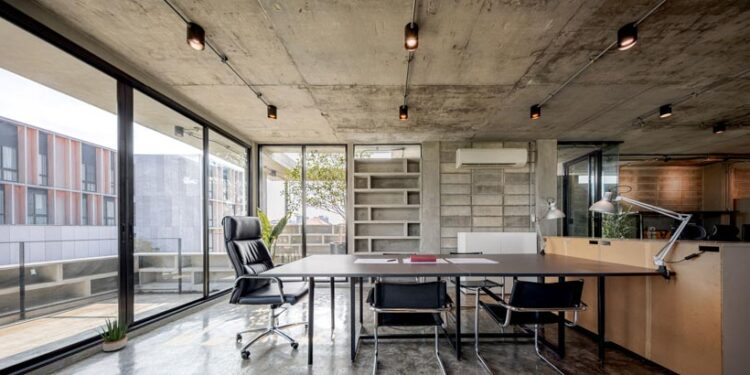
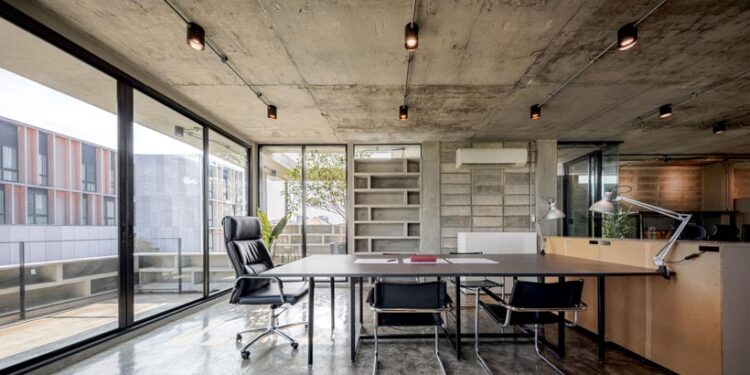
- potted plant (115, 332)
